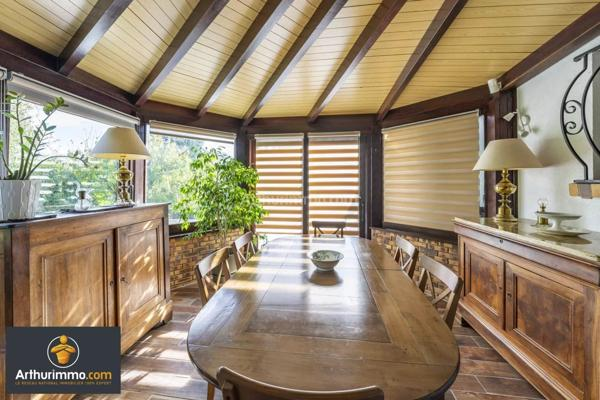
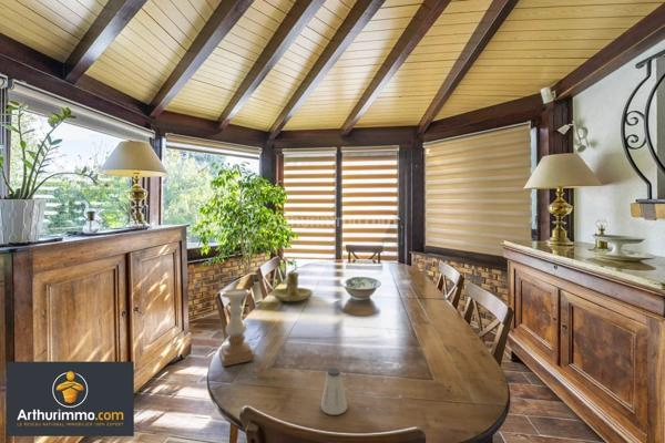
+ candle holder (236, 324)
+ saltshaker (334, 388)
+ candle holder (291, 287)
